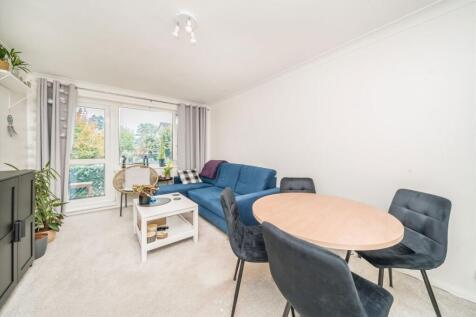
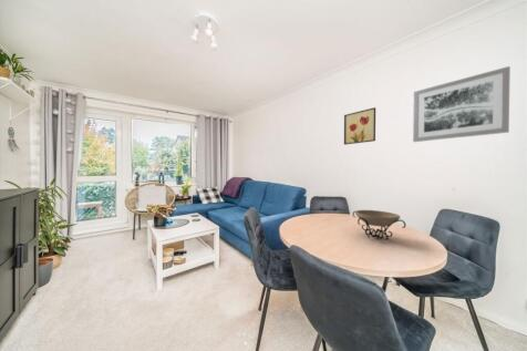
+ decorative bowl (375, 225)
+ wall art (359, 127)
+ wall art (455, 109)
